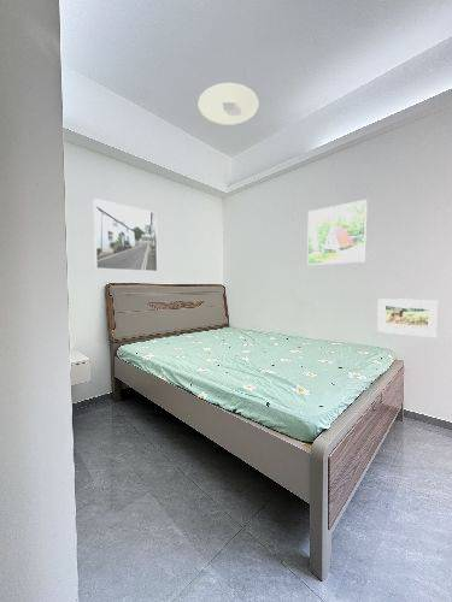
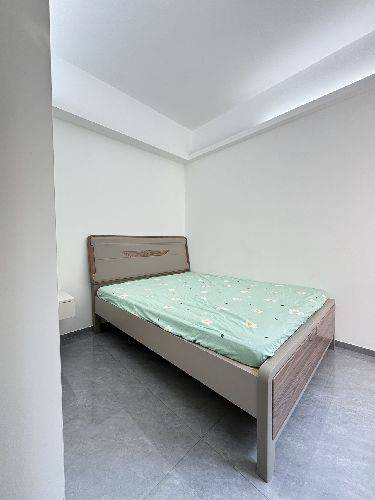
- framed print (128, 238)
- ceiling light (228, 102)
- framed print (405, 317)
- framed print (335, 235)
